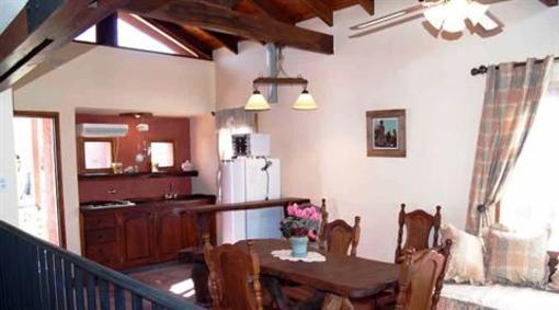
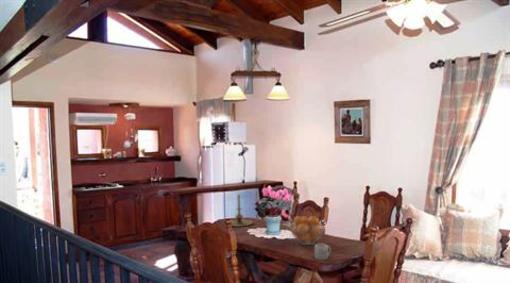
+ candle holder (239, 209)
+ fruit basket (307, 229)
+ mug (323, 251)
